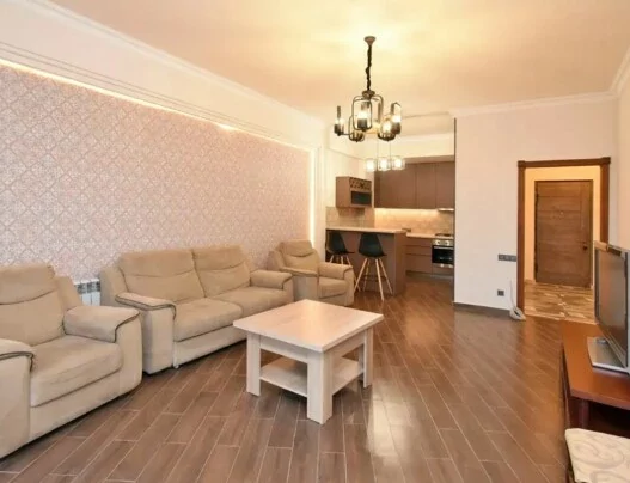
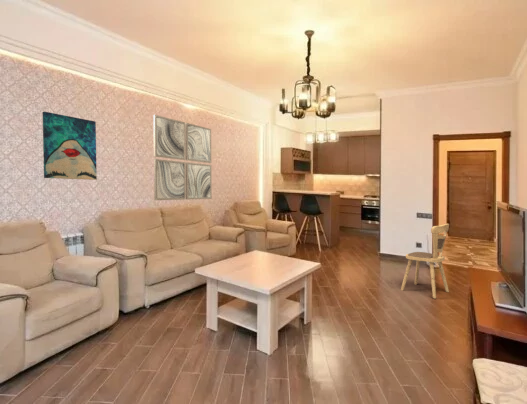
+ wall art (71, 148)
+ chair (426, 257)
+ wall art (184, 162)
